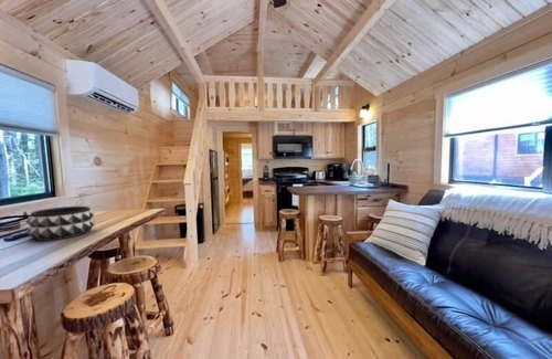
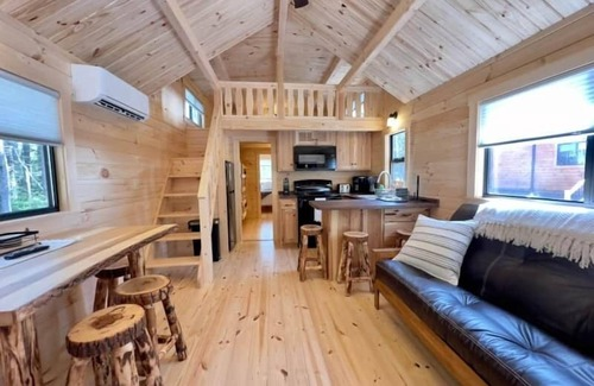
- decorative bowl (62, 222)
